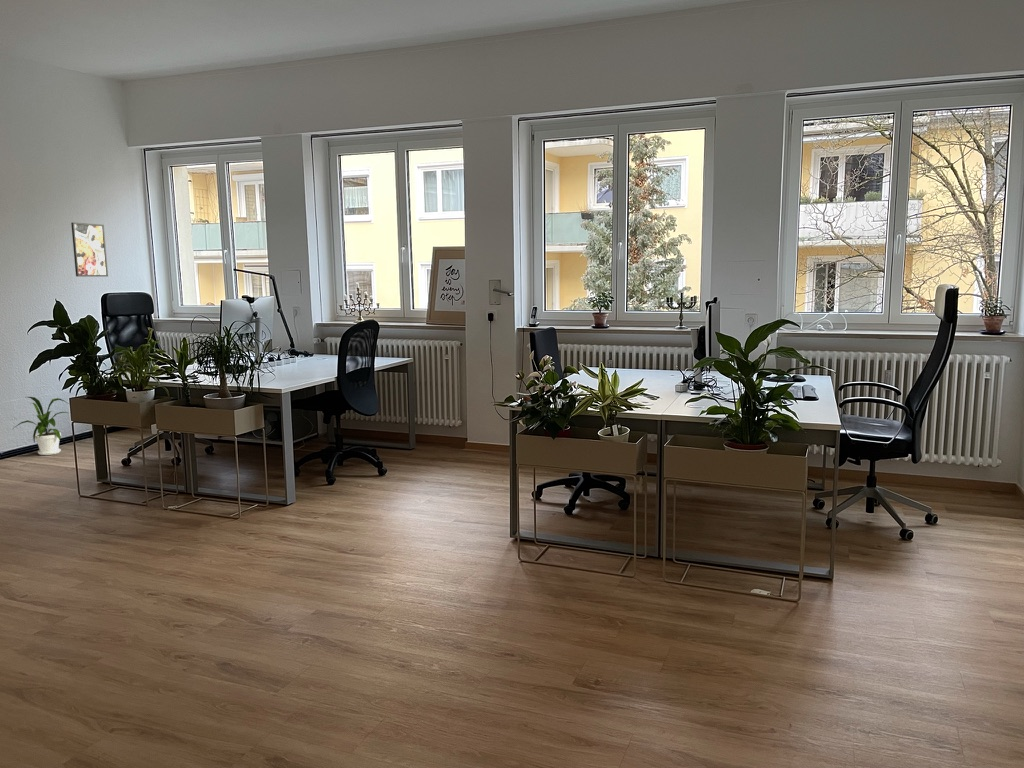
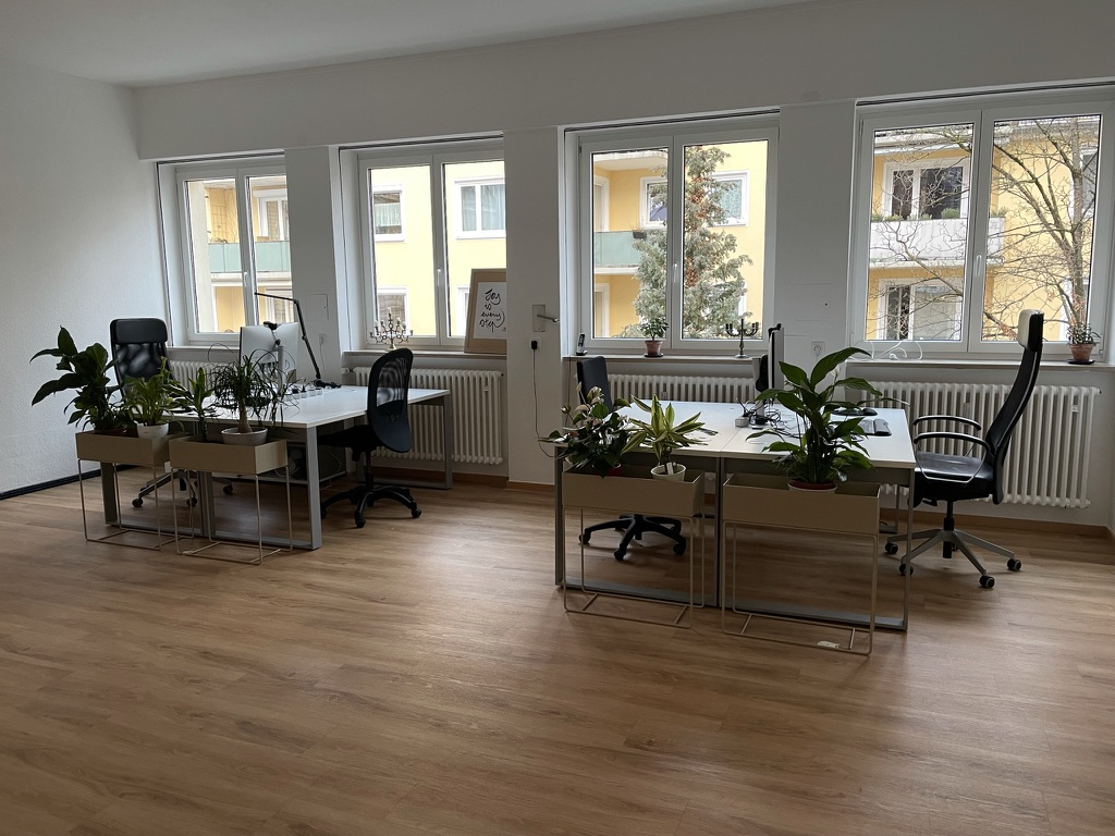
- house plant (45, 424)
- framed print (90, 250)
